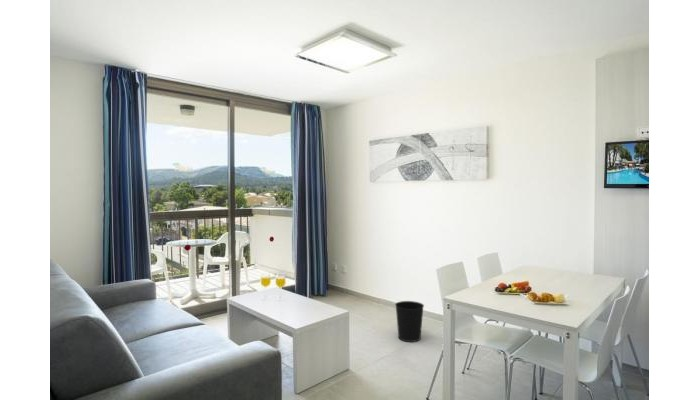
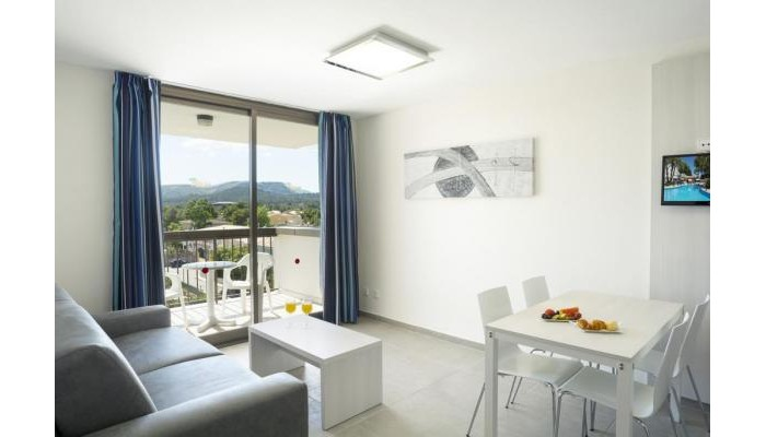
- wastebasket (409, 321)
